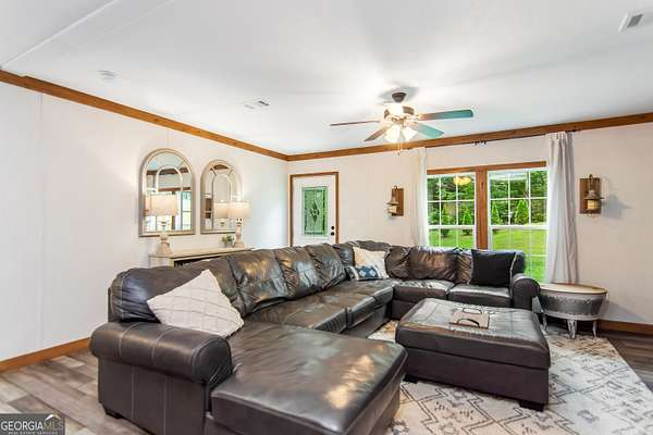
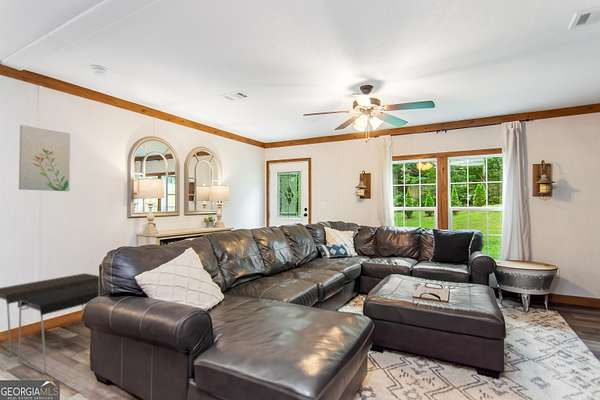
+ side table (67, 308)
+ wall art (45, 159)
